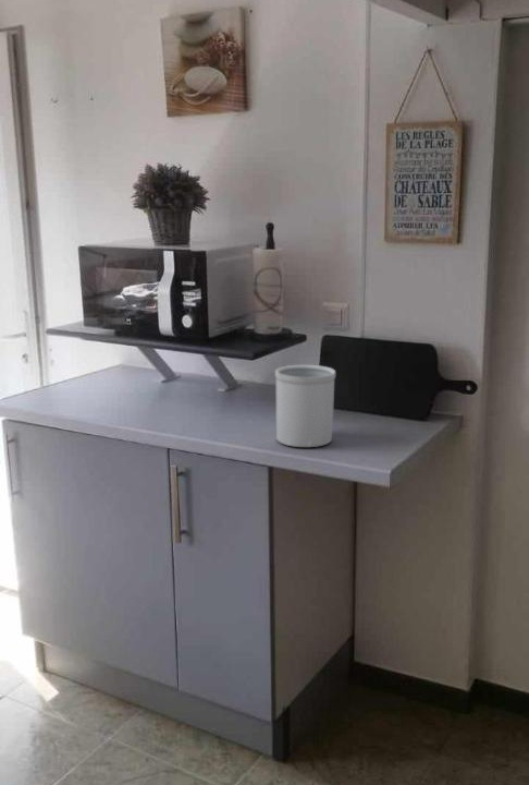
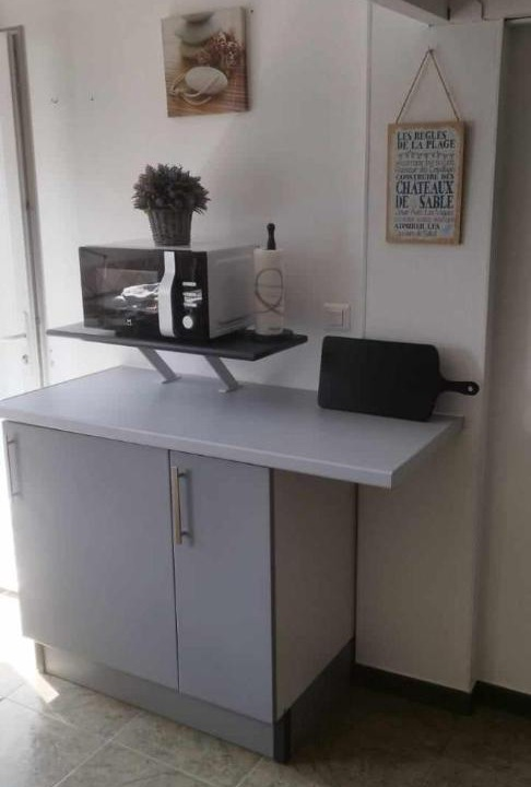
- utensil holder (305, 404)
